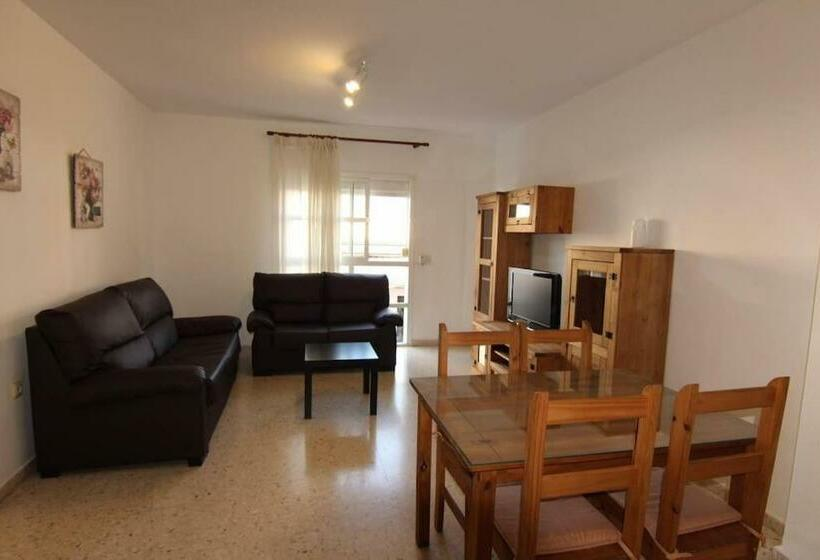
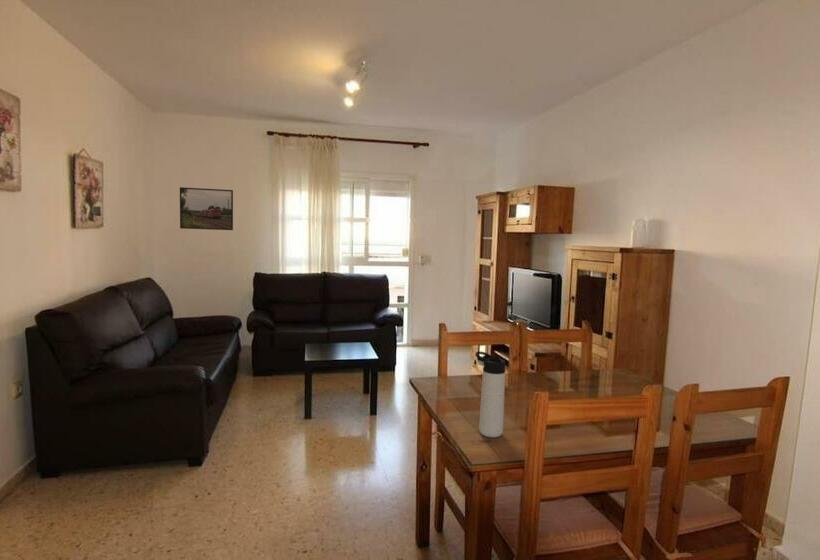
+ thermos bottle (488, 393)
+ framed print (206, 209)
